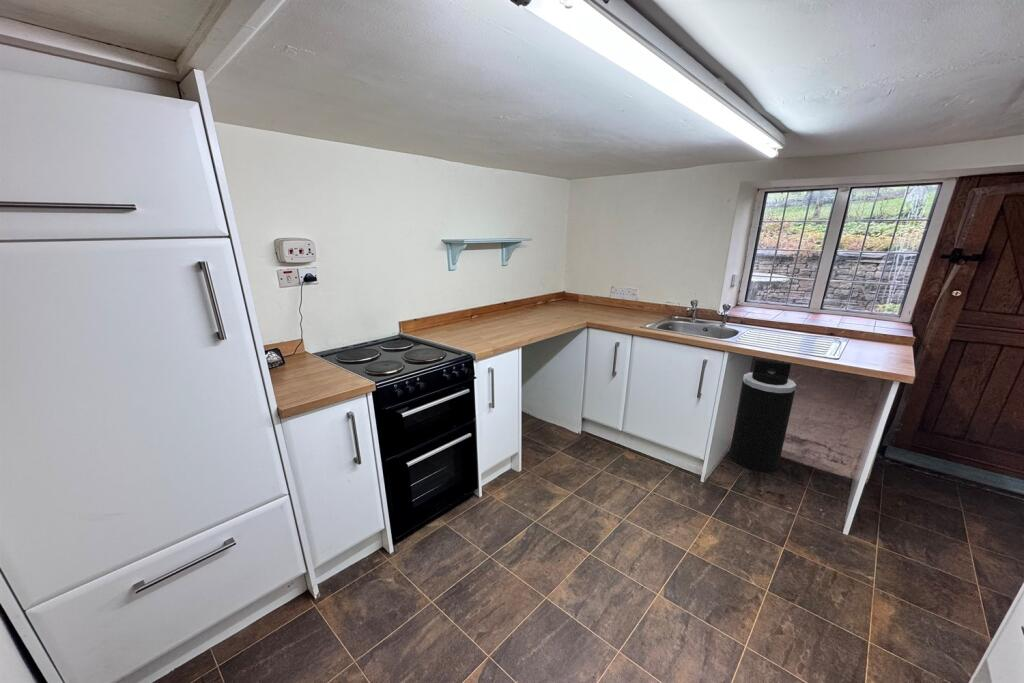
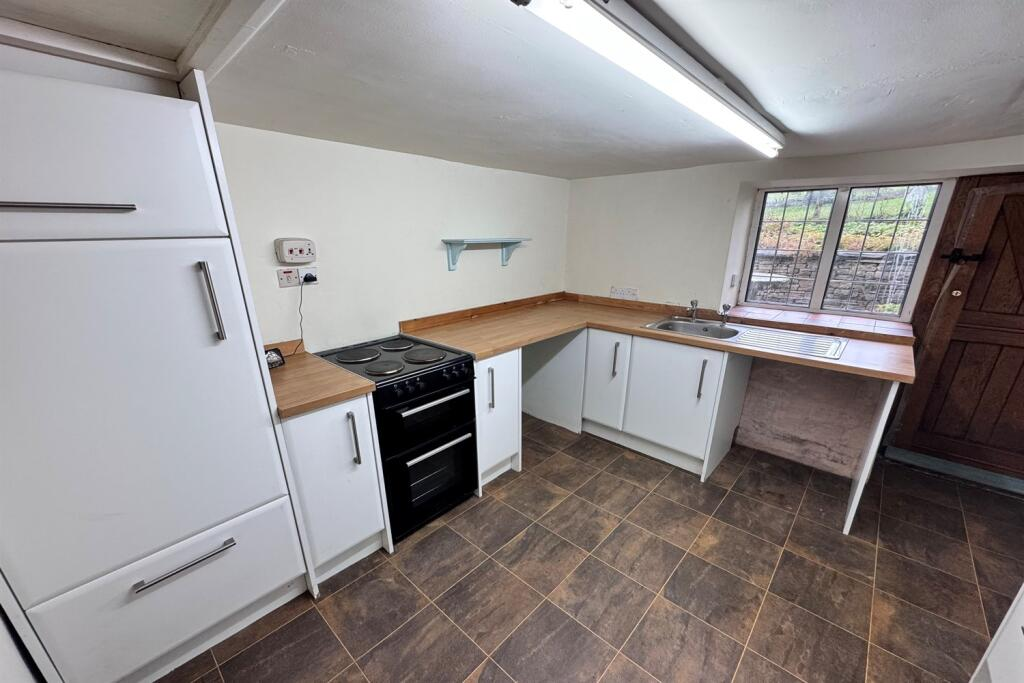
- trash can (762, 412)
